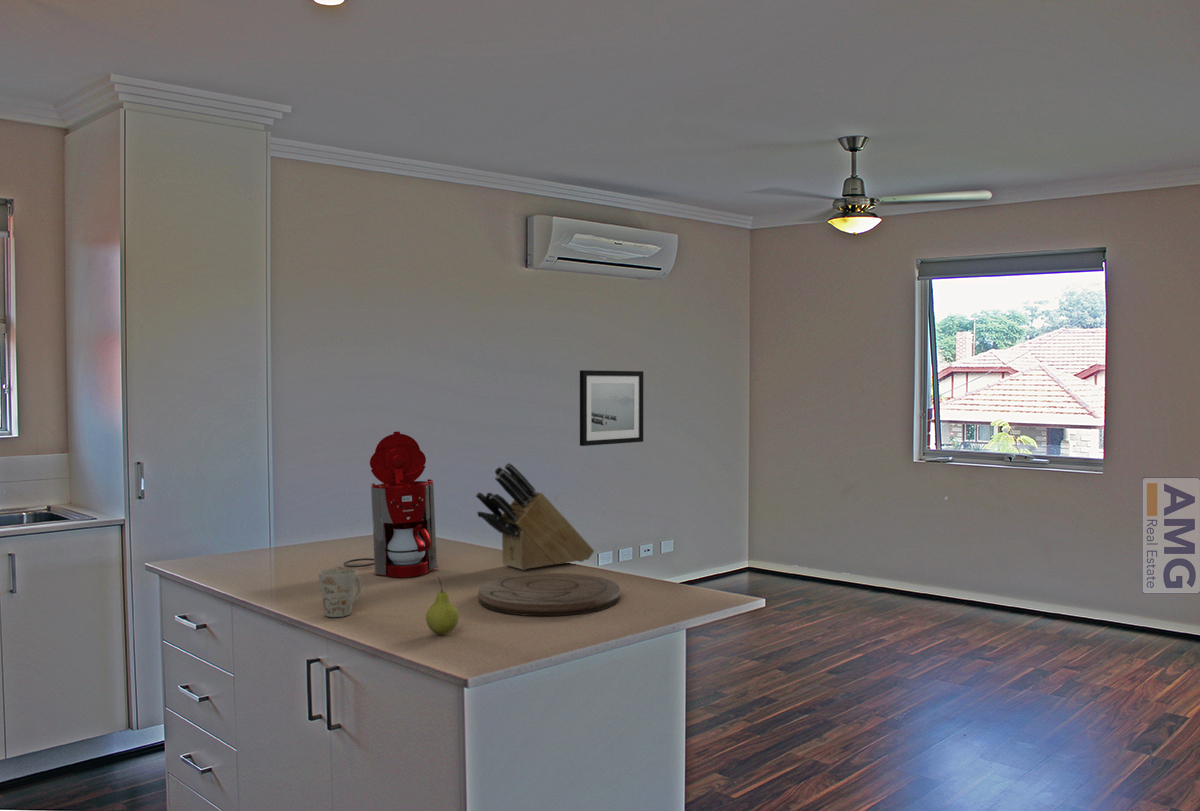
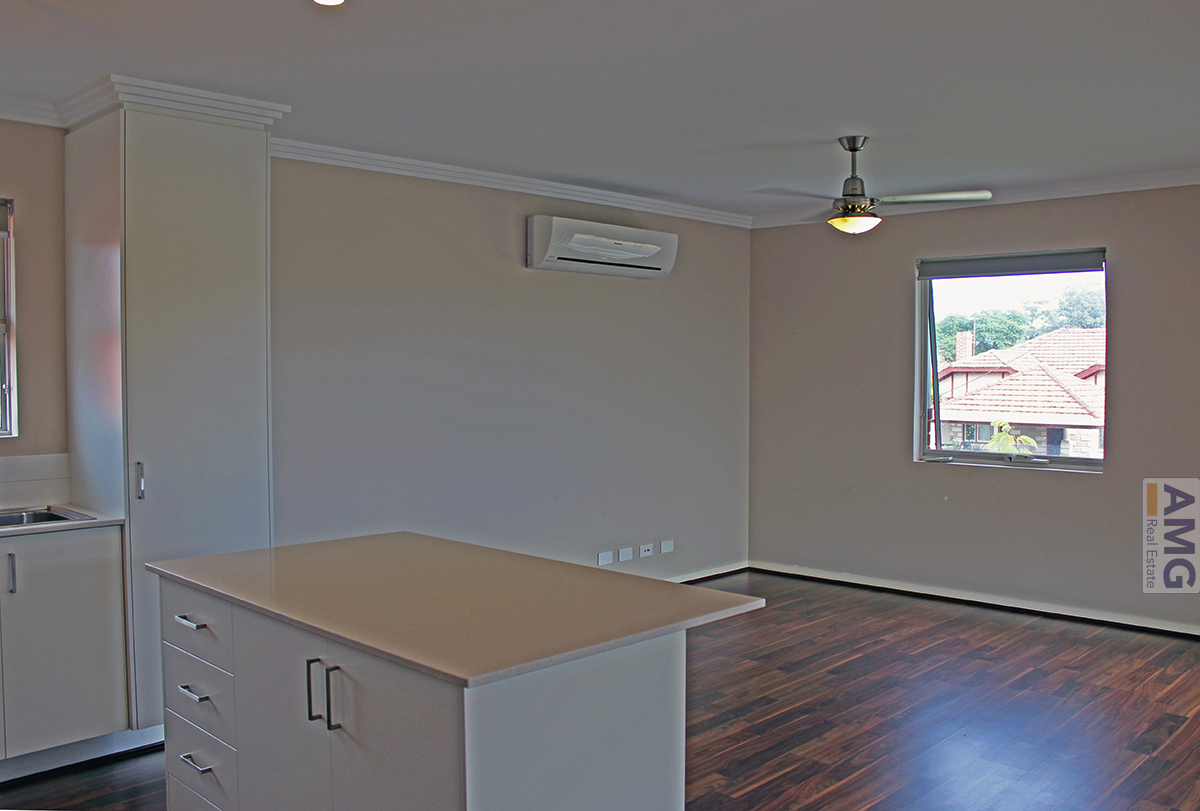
- knife block (535, 512)
- cutting board (549, 592)
- fruit (442, 606)
- mug (343, 590)
- coffee maker (389, 499)
- wall art (612, 407)
